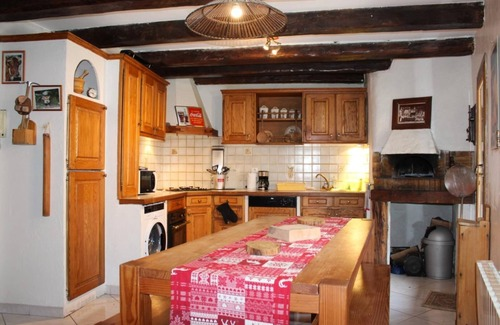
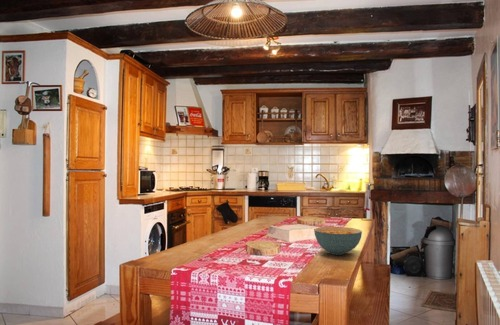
+ cereal bowl (337, 241)
